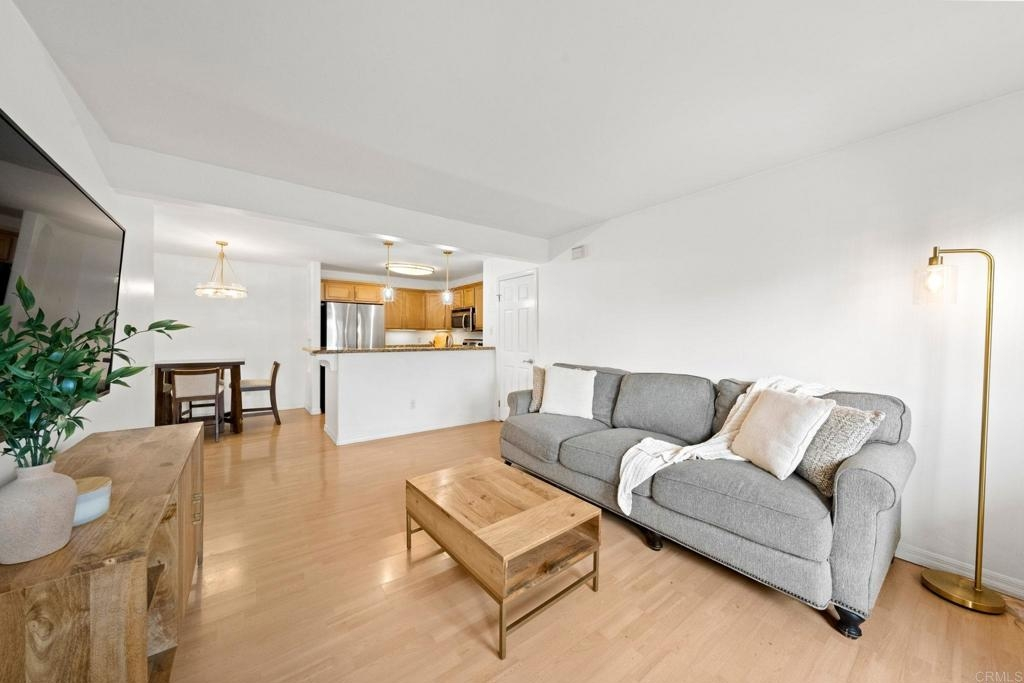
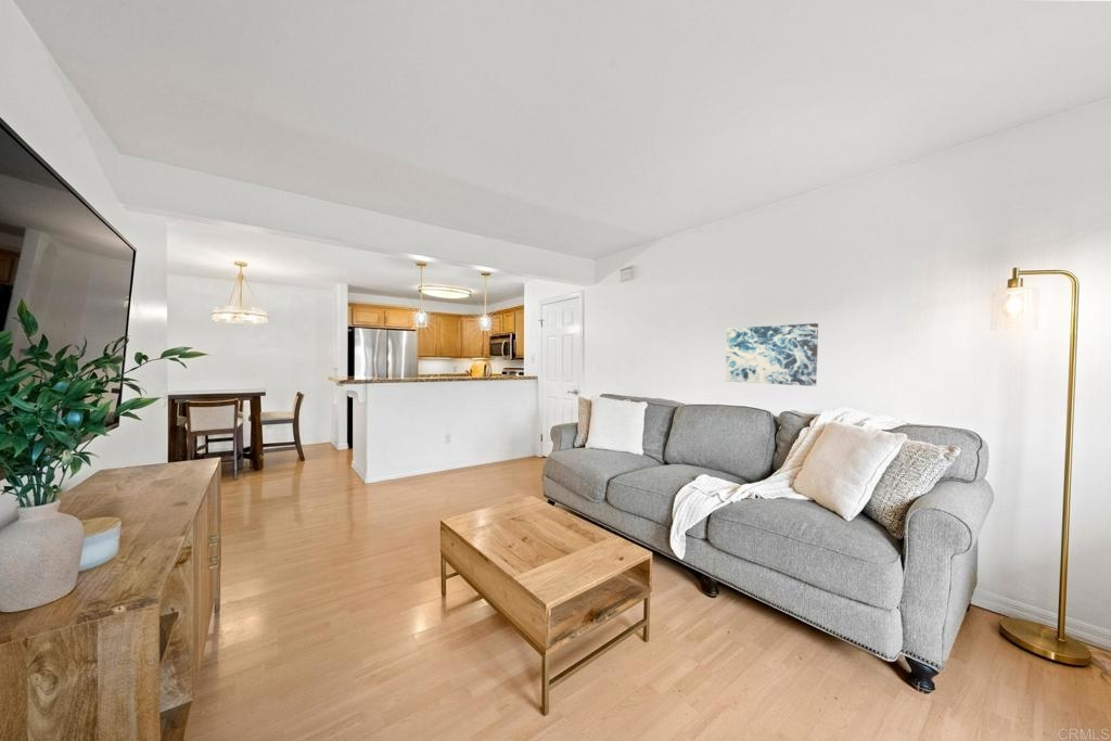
+ wall art (767, 355)
